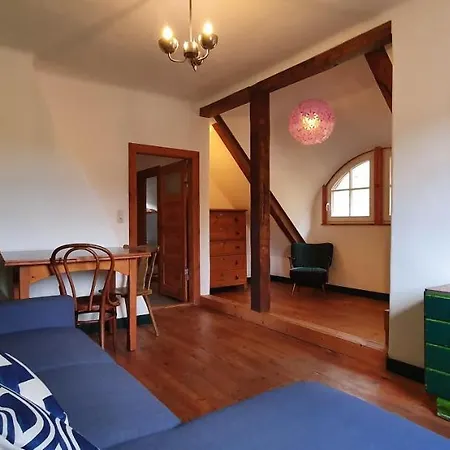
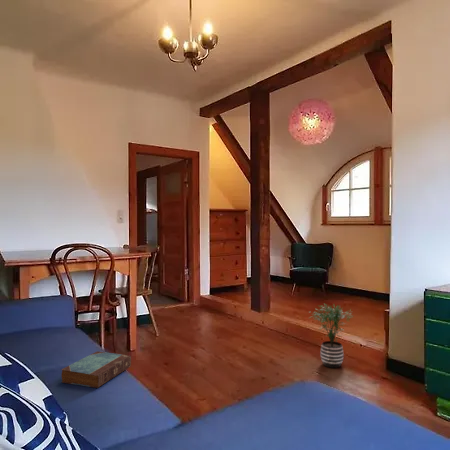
+ book (97, 368)
+ potted plant (330, 334)
